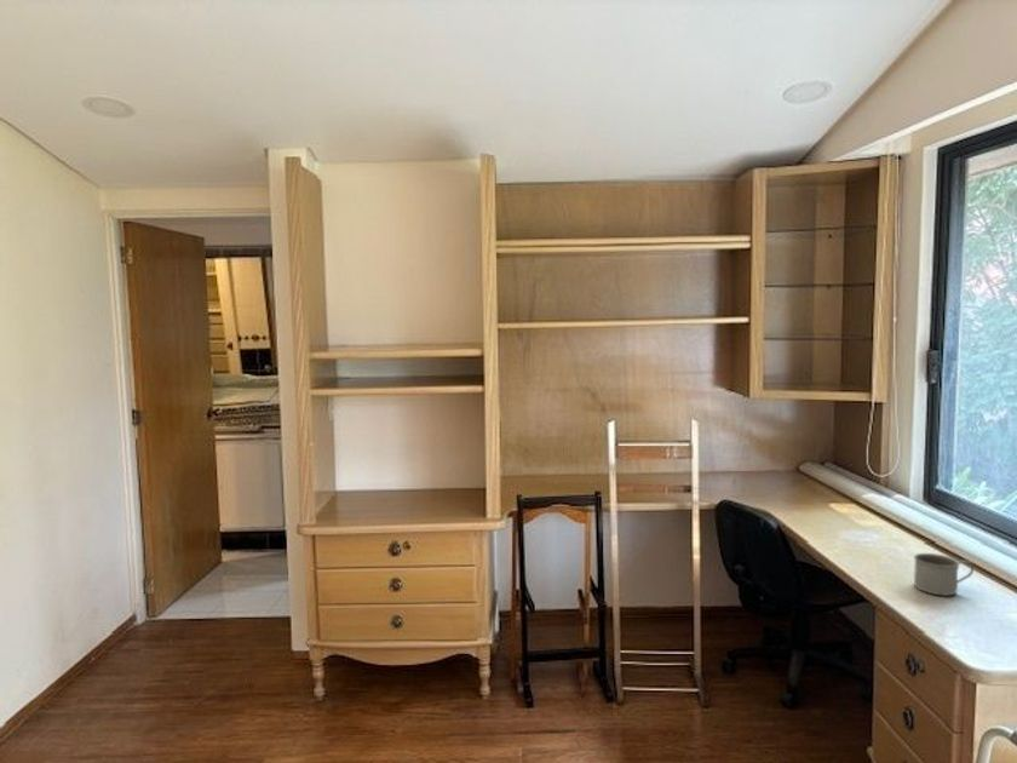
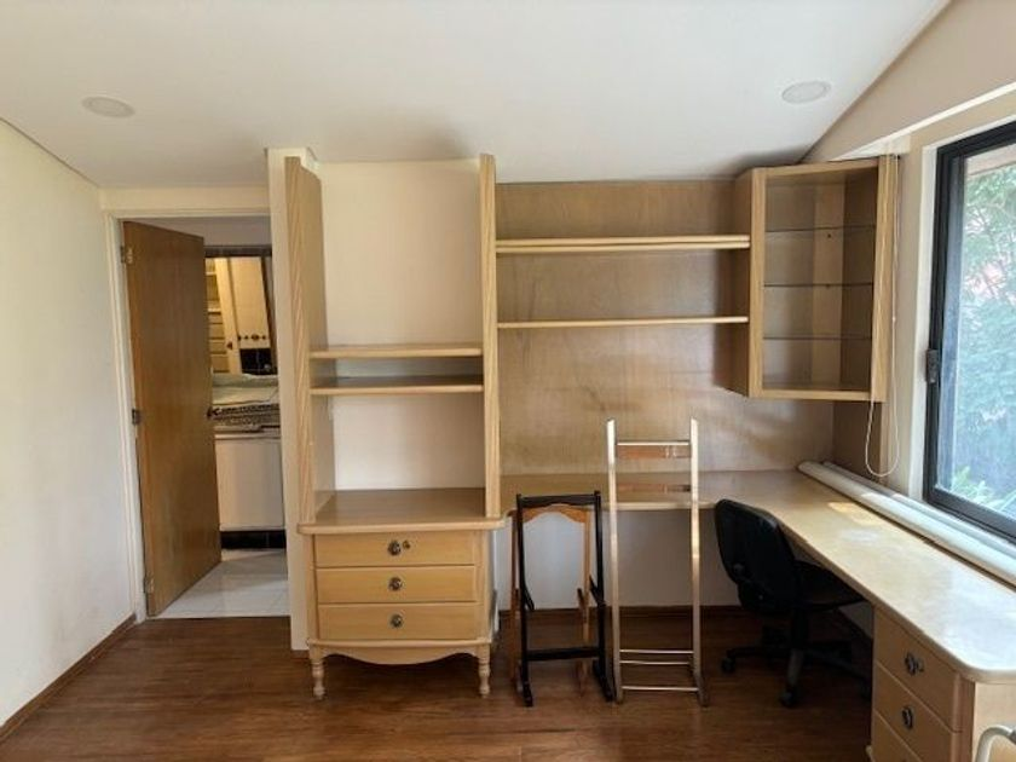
- mug (938, 573)
